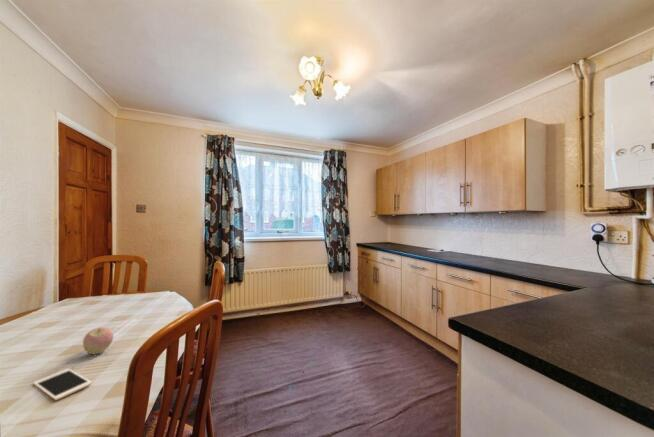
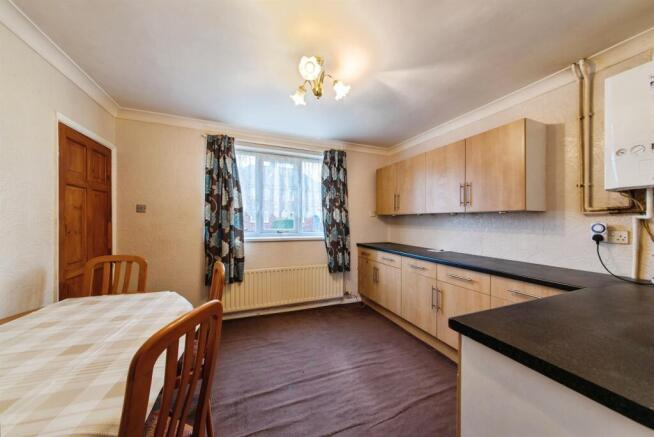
- apple (98, 339)
- cell phone (62, 383)
